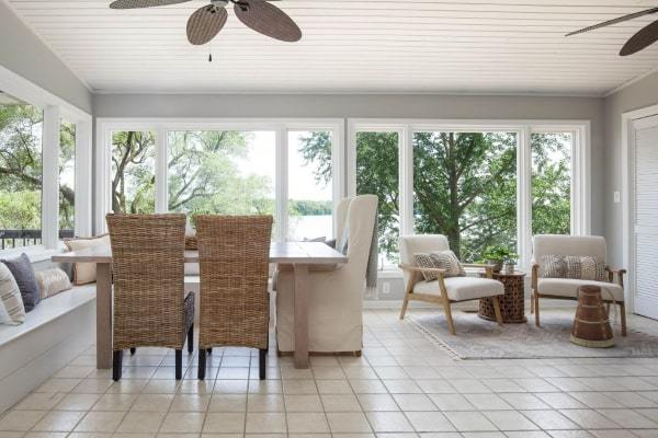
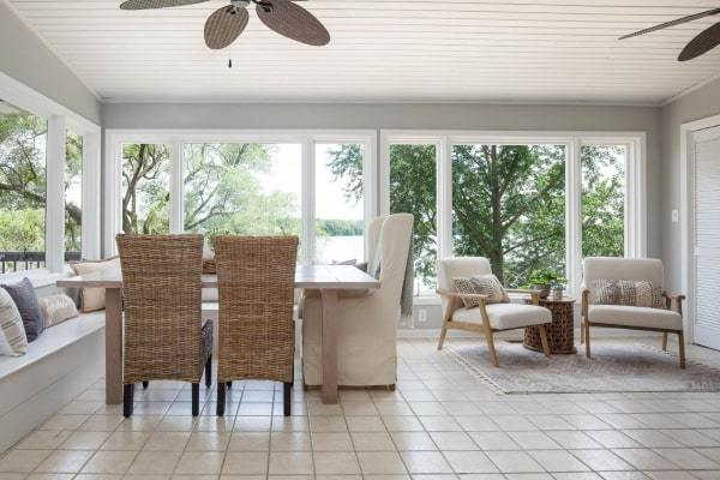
- basket (594, 312)
